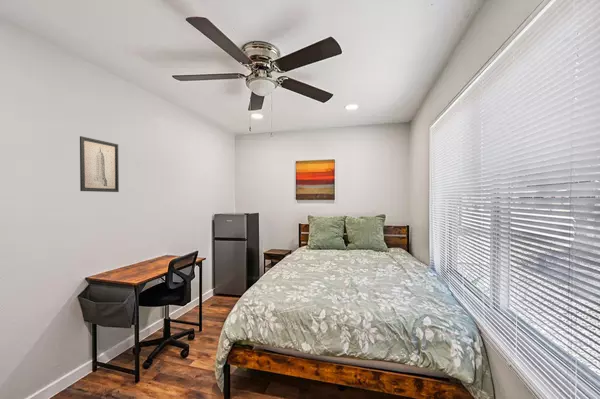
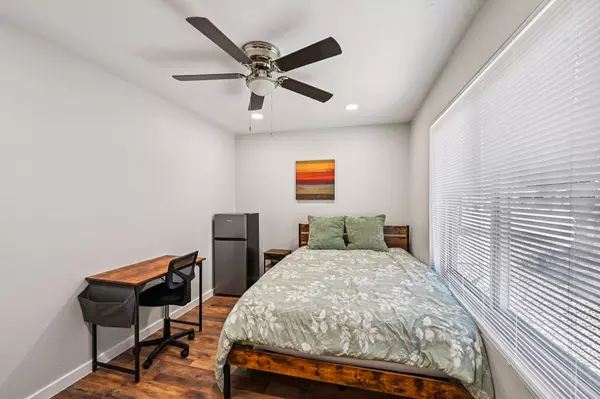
- wall art (100, 166)
